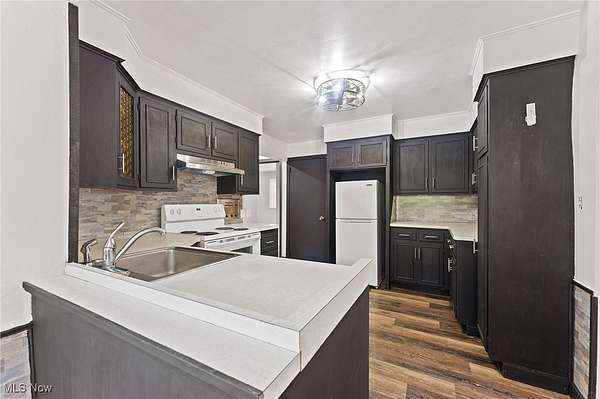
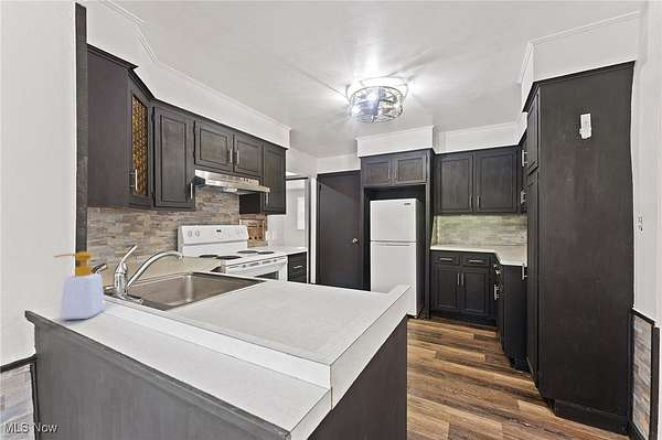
+ soap bottle (76, 283)
